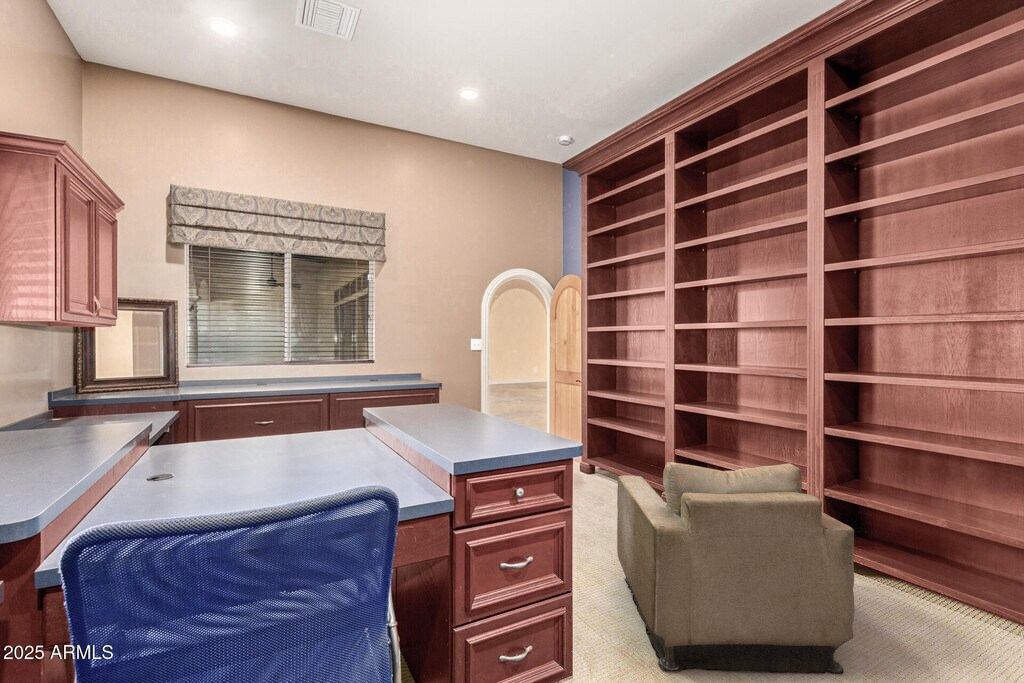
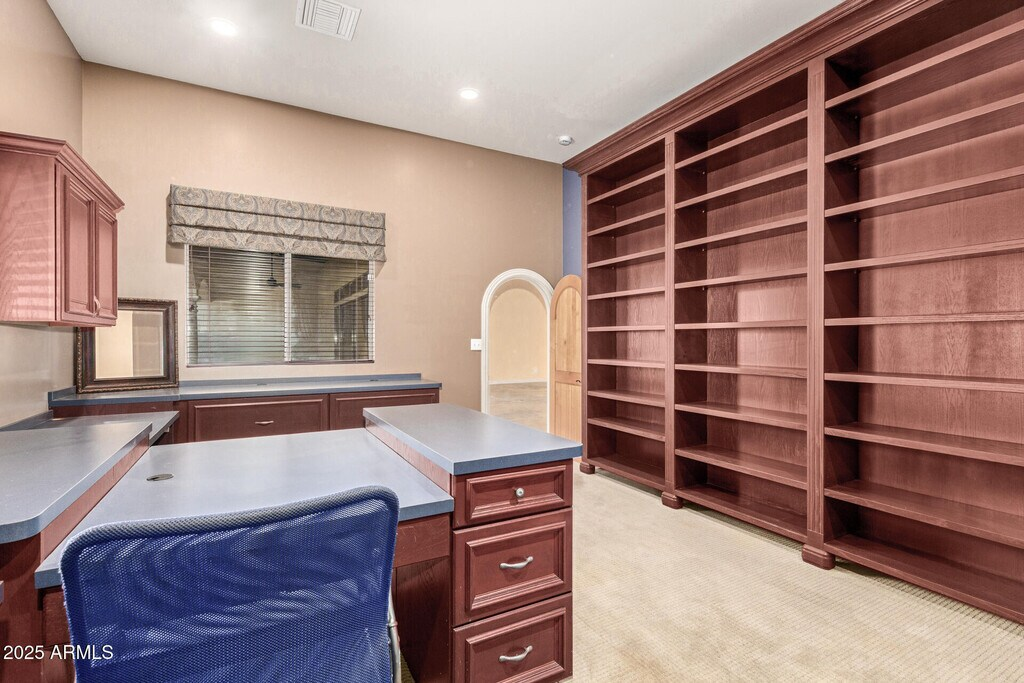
- armchair (739, 540)
